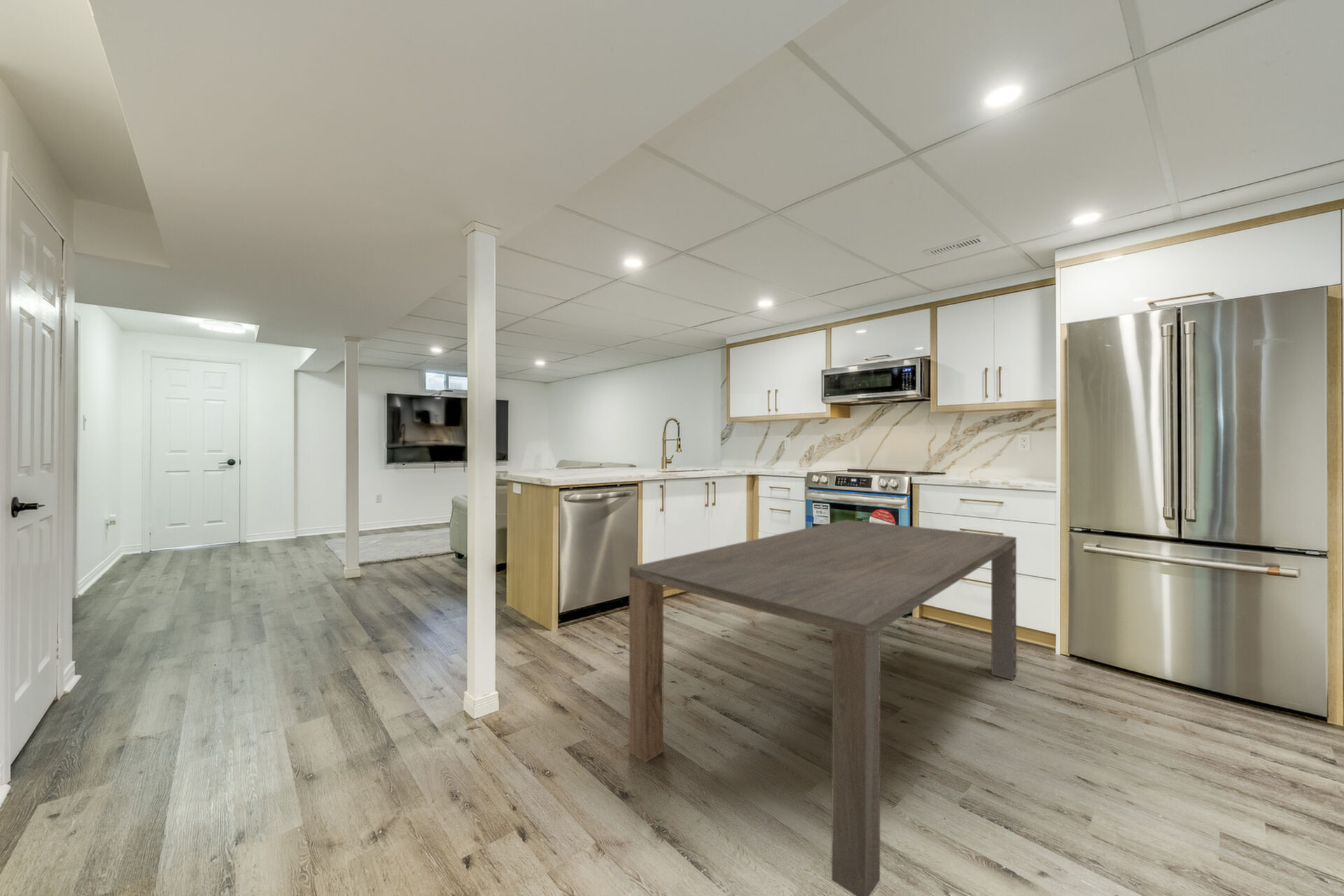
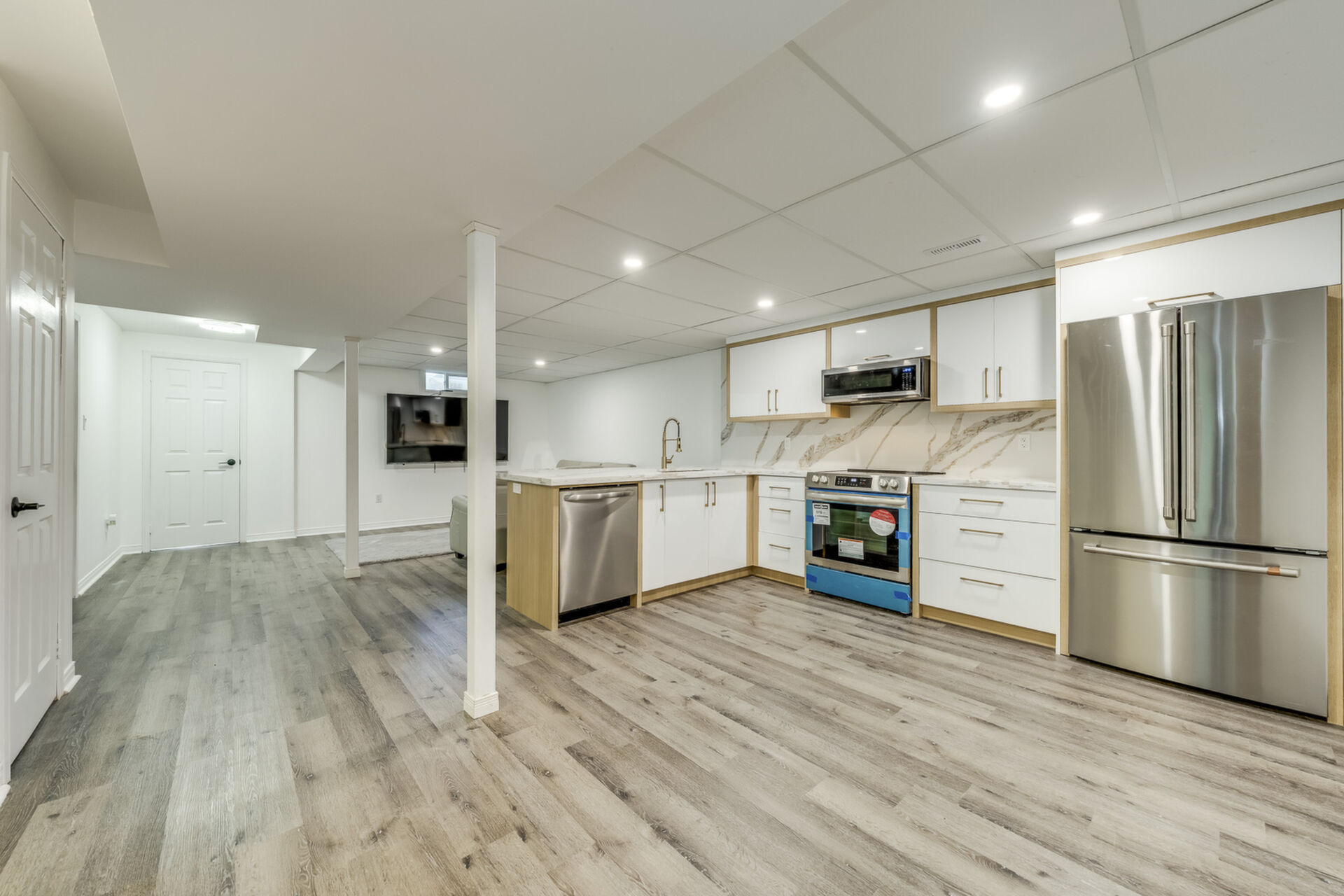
- dining table (851, 629)
